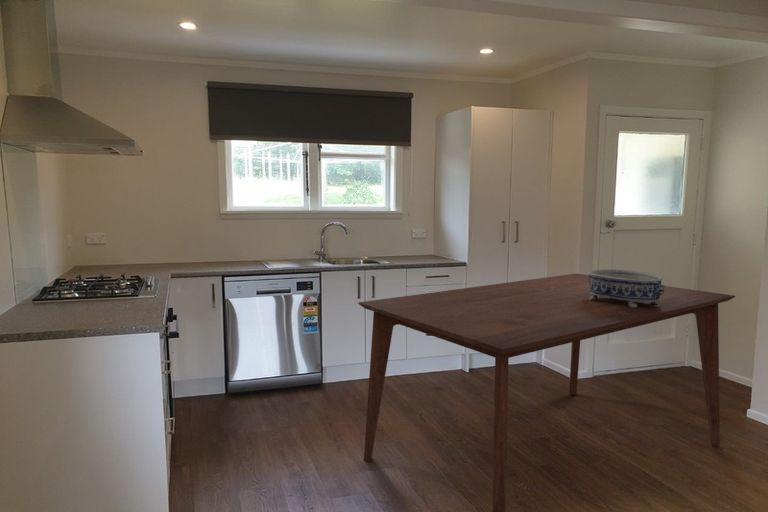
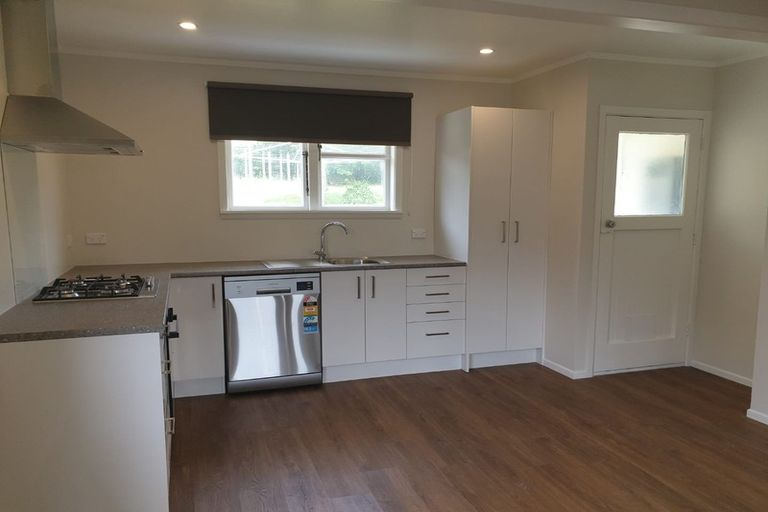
- dining table (570, 377)
- decorative bowl (623, 287)
